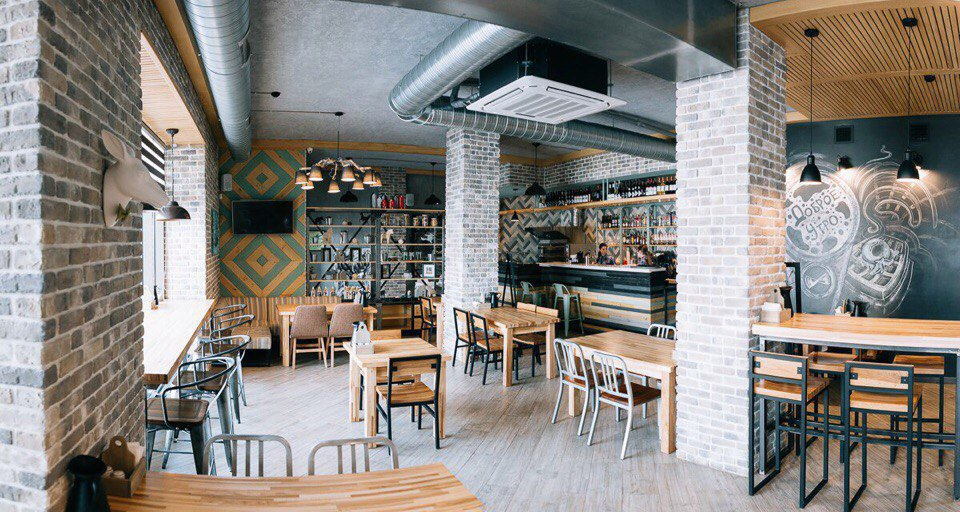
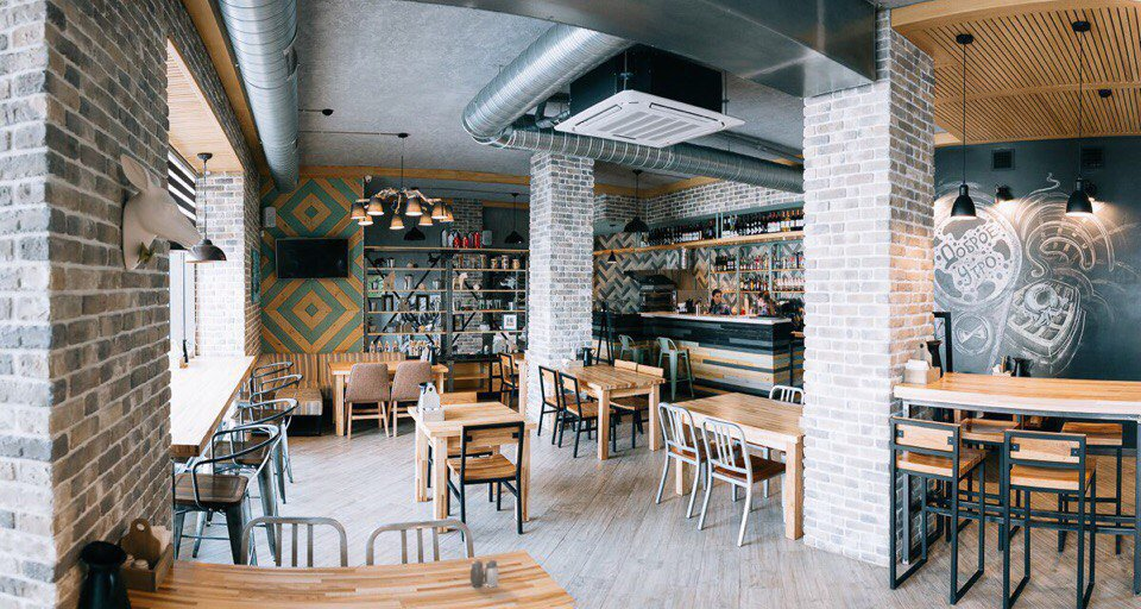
+ salt and pepper shaker (483, 572)
